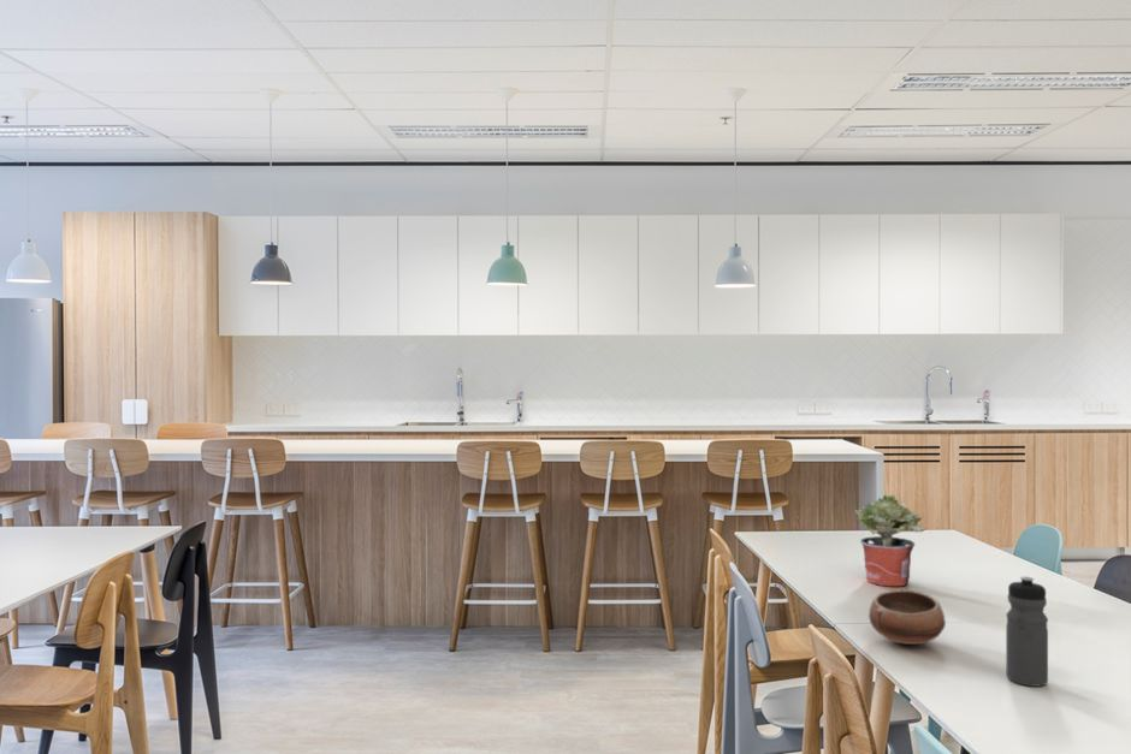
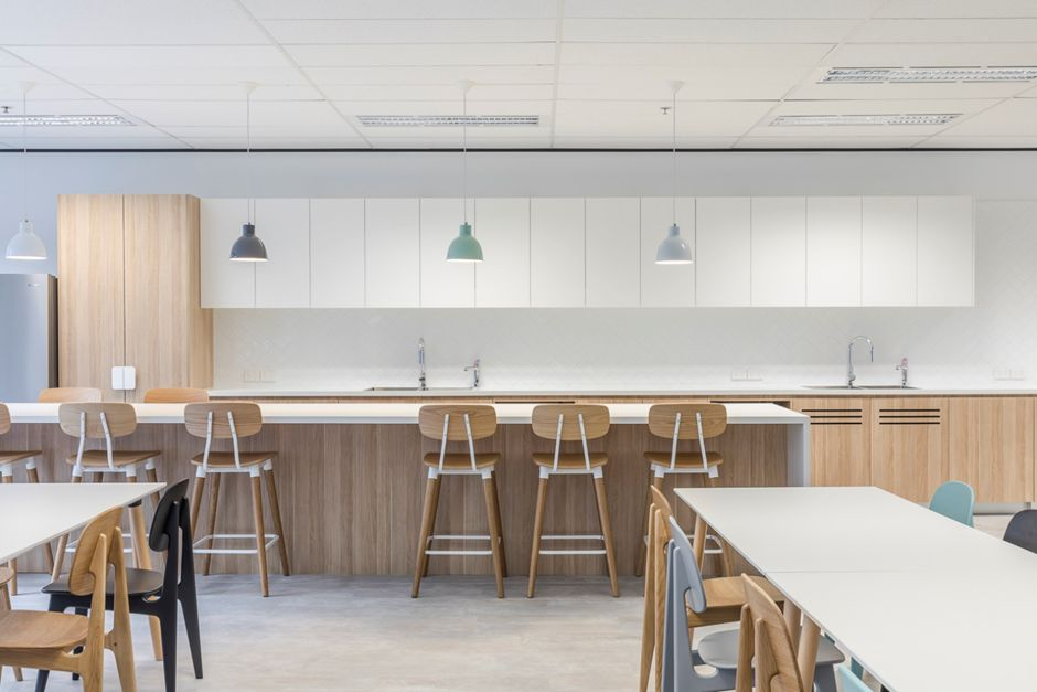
- water bottle (1026, 628)
- bowl (906, 618)
- potted plant (889, 539)
